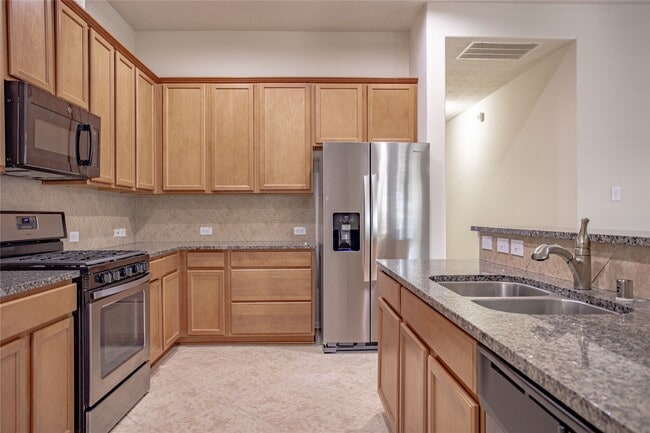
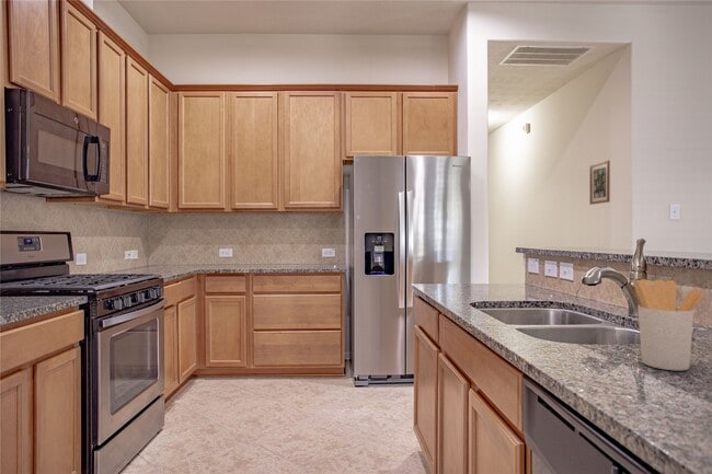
+ utensil holder (662, 320)
+ wall art (599, 183)
